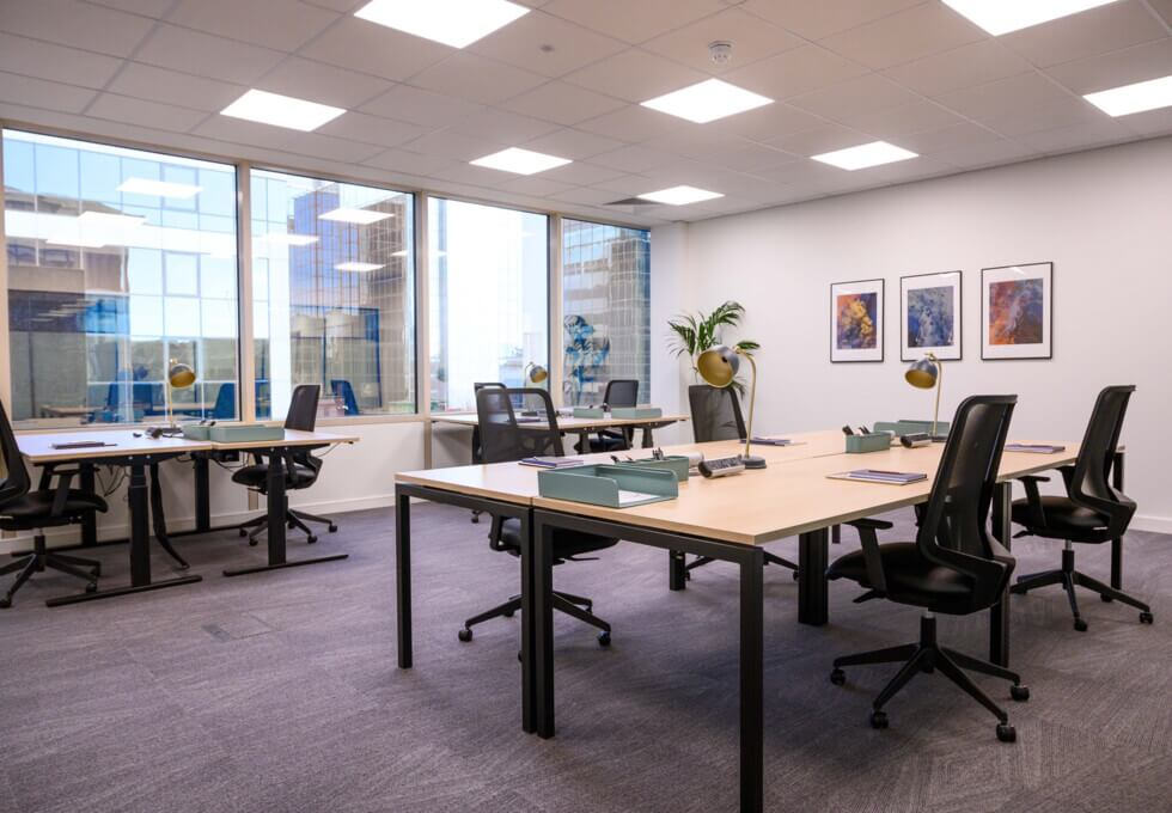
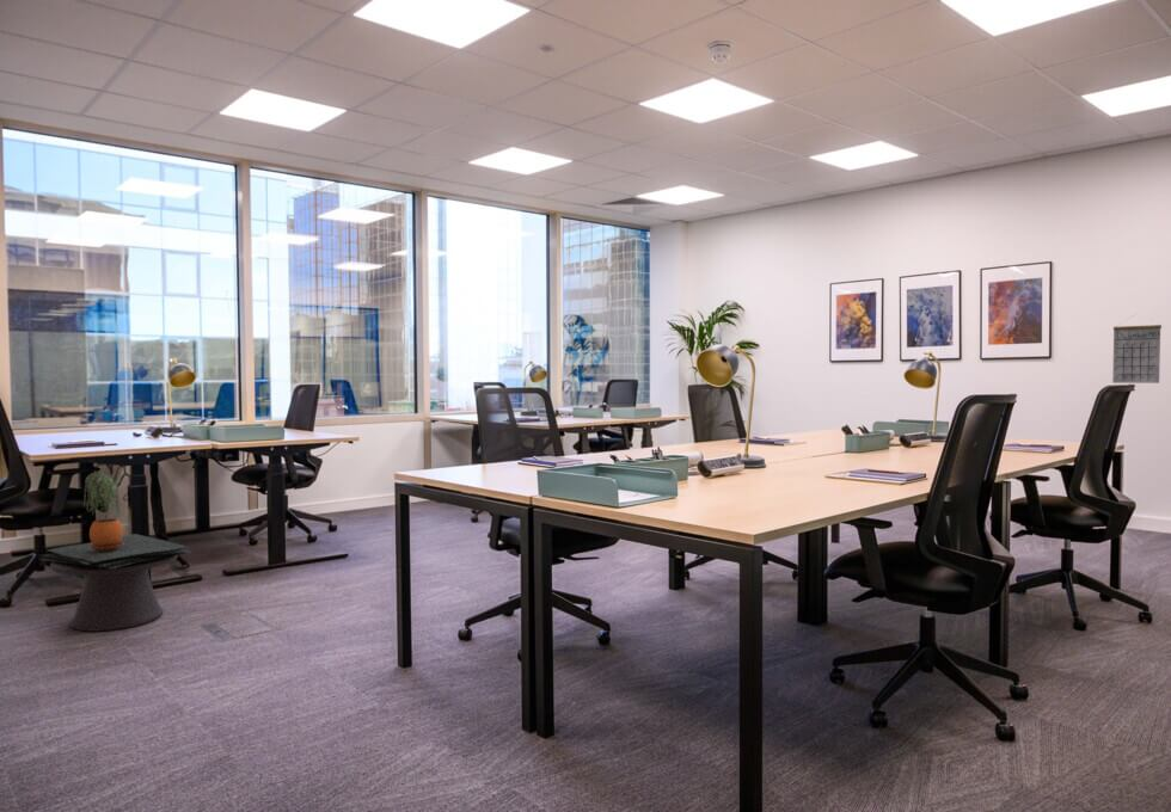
+ side table (117, 582)
+ potted plant (103, 515)
+ calendar (1136, 347)
